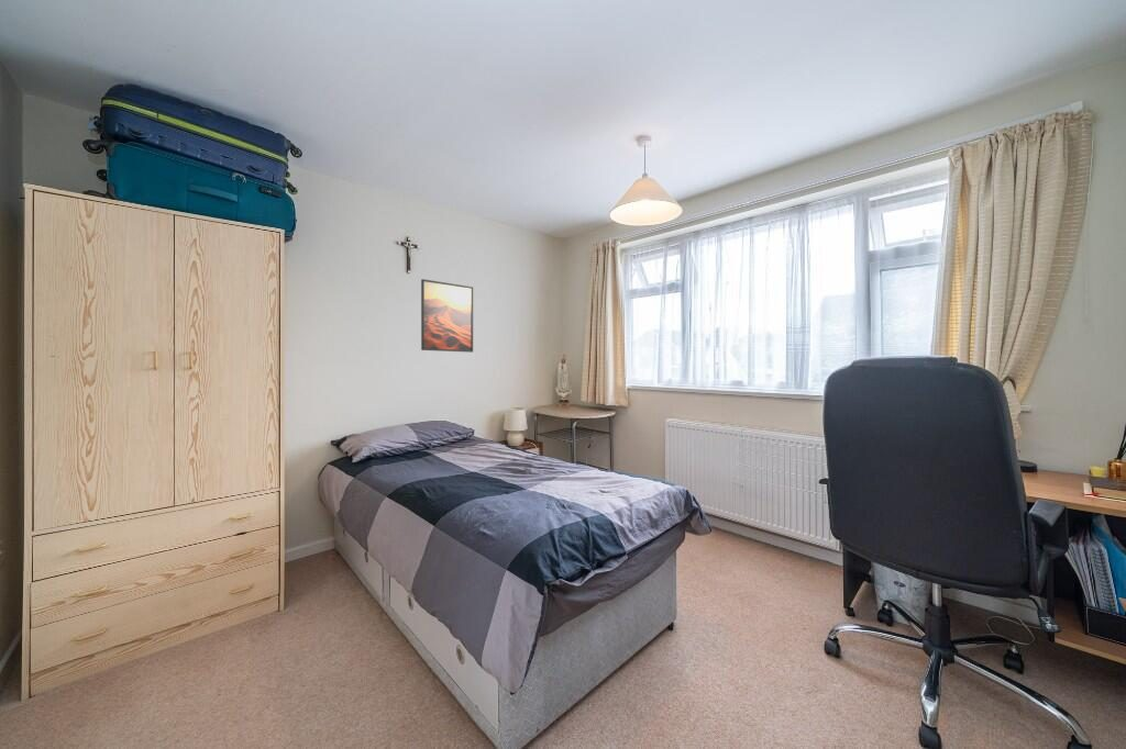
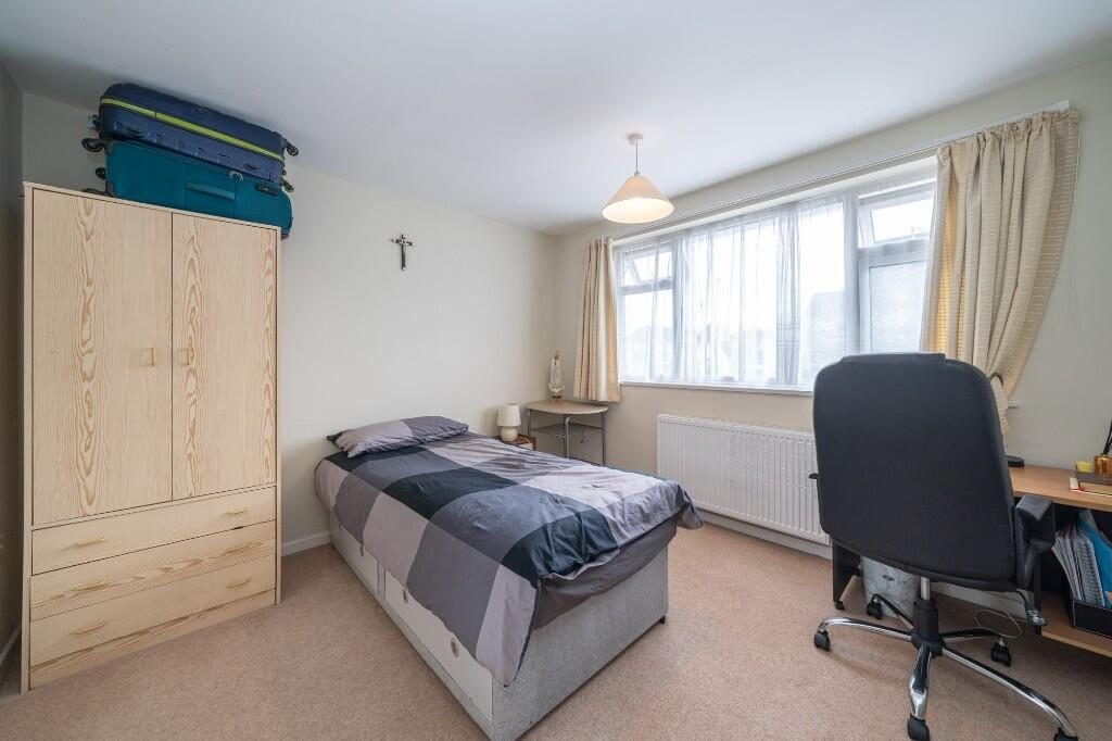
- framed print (448, 316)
